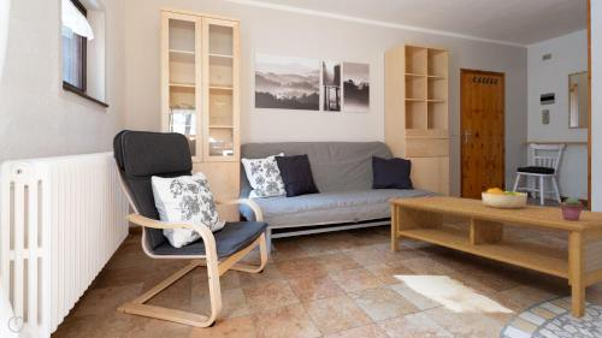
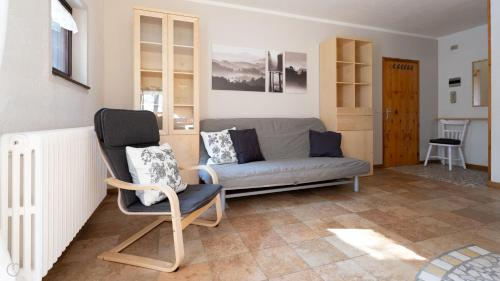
- potted succulent (571, 208)
- coffee table (486, 237)
- fruit bowl (503, 196)
